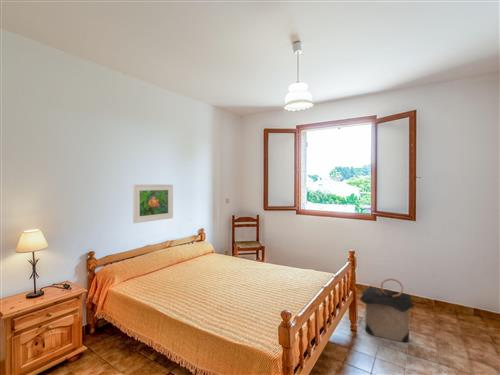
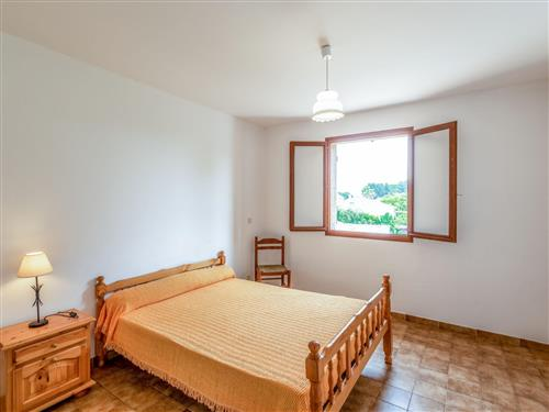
- laundry hamper (385, 307)
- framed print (154, 202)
